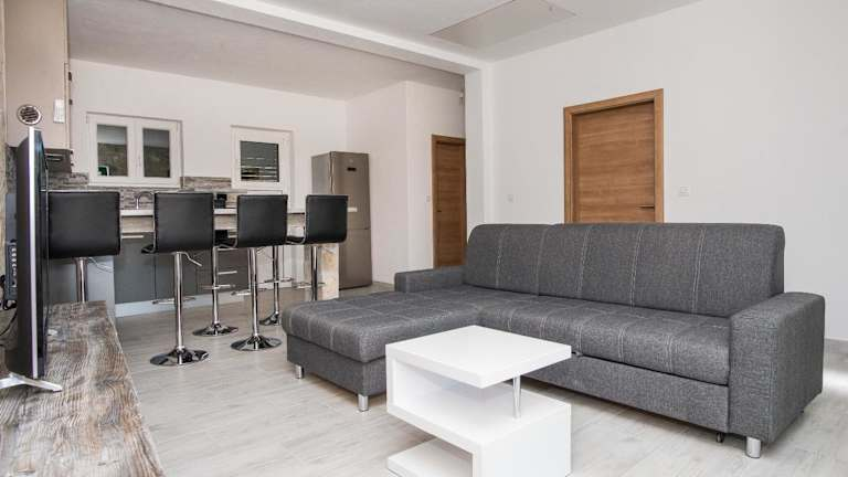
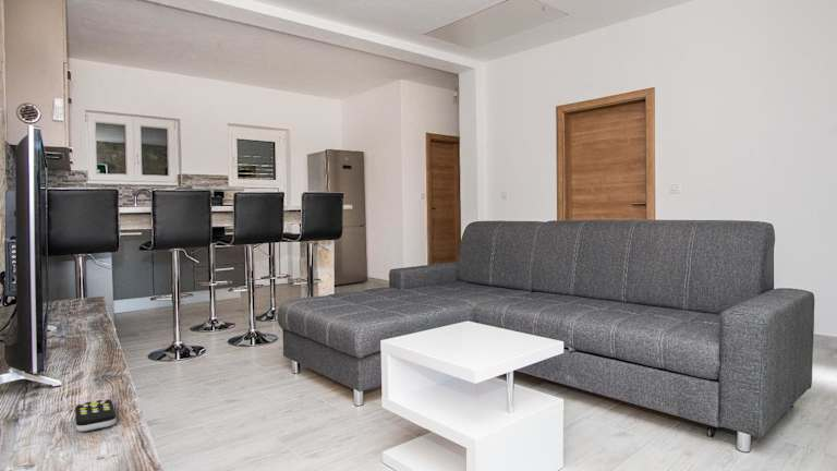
+ remote control (95, 413)
